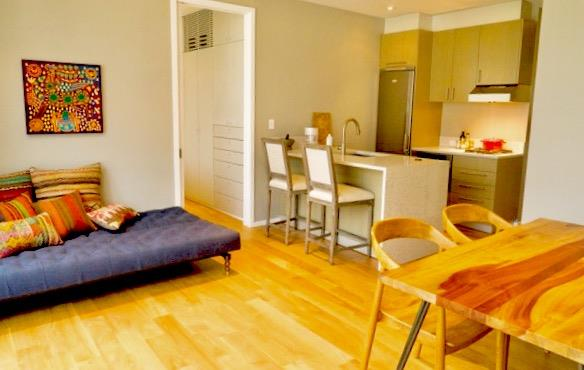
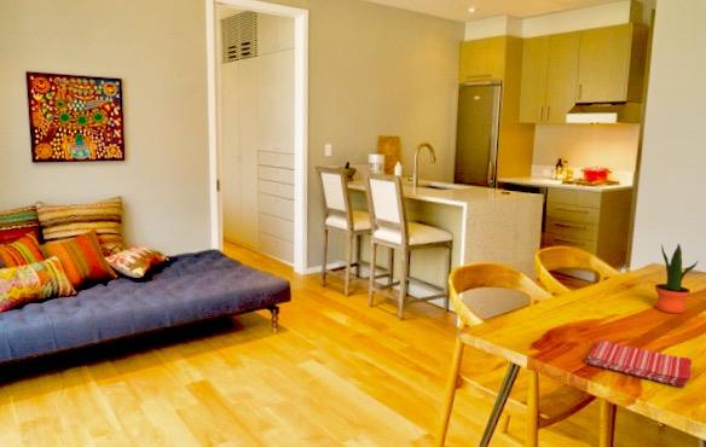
+ dish towel (638, 360)
+ potted plant (676, 275)
